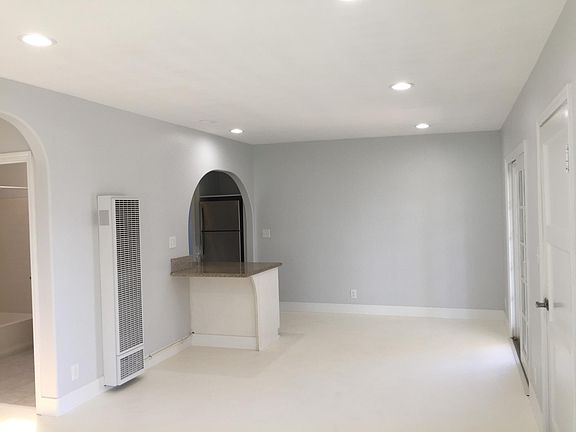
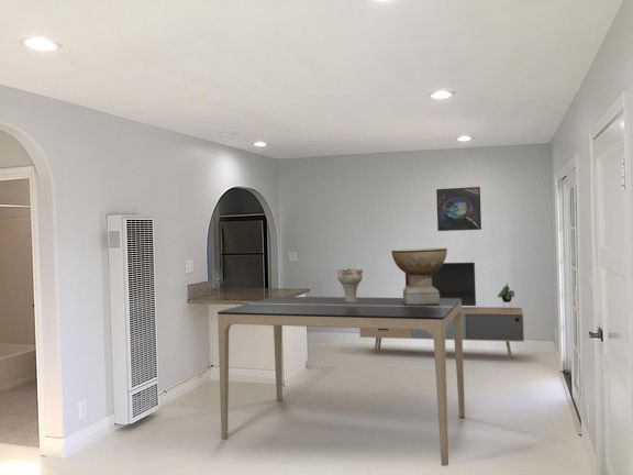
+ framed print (458, 209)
+ decorative bowl (420, 275)
+ media console (440, 297)
+ dining table (345, 327)
+ vase (349, 287)
